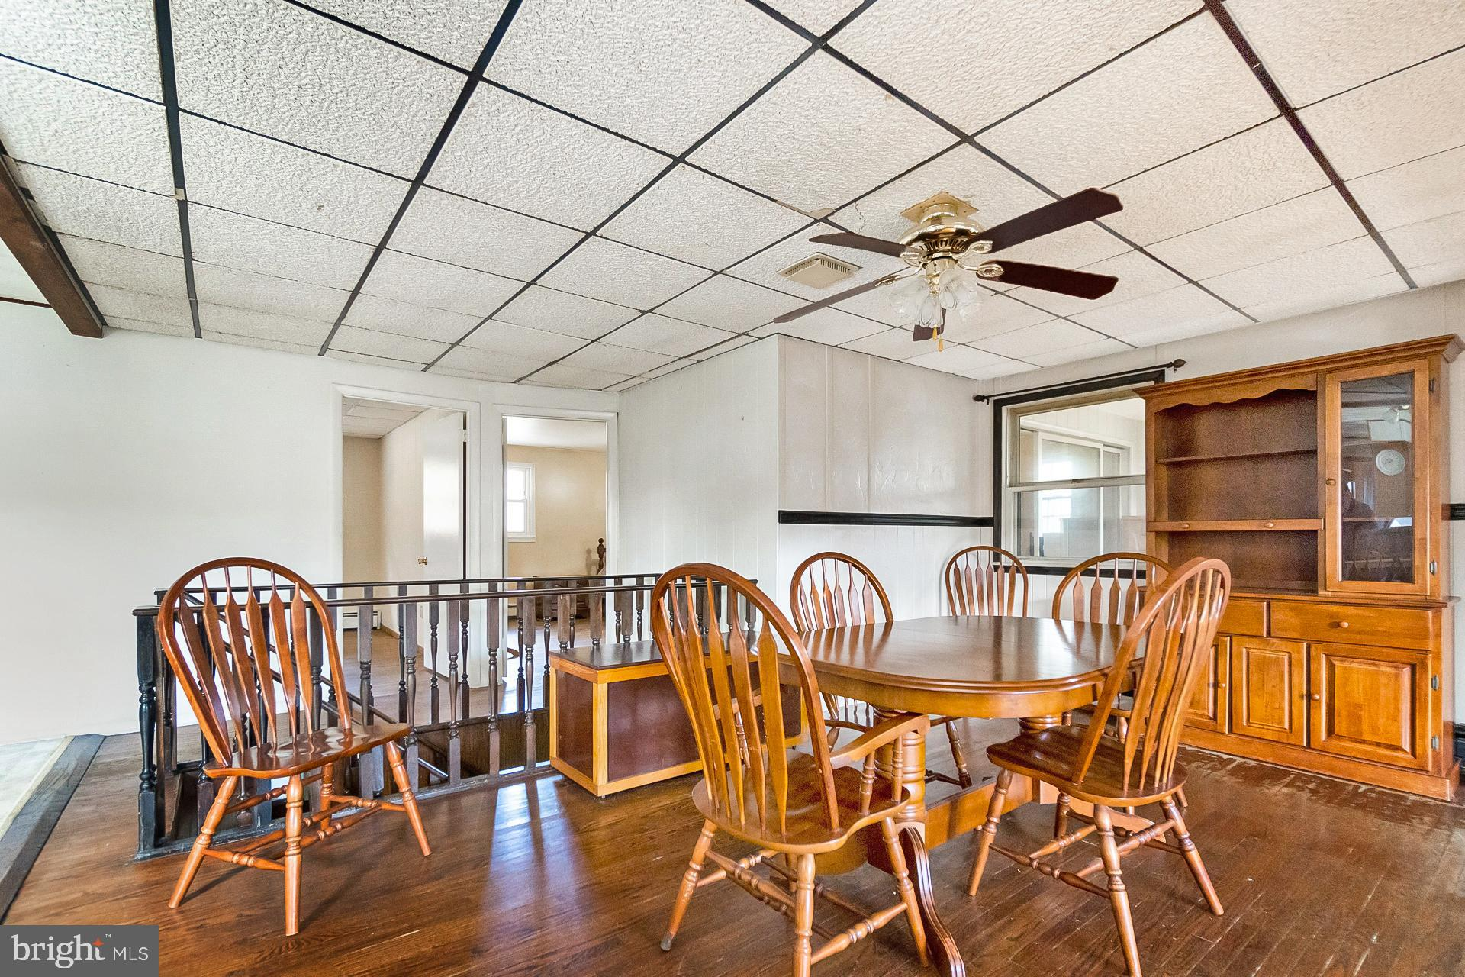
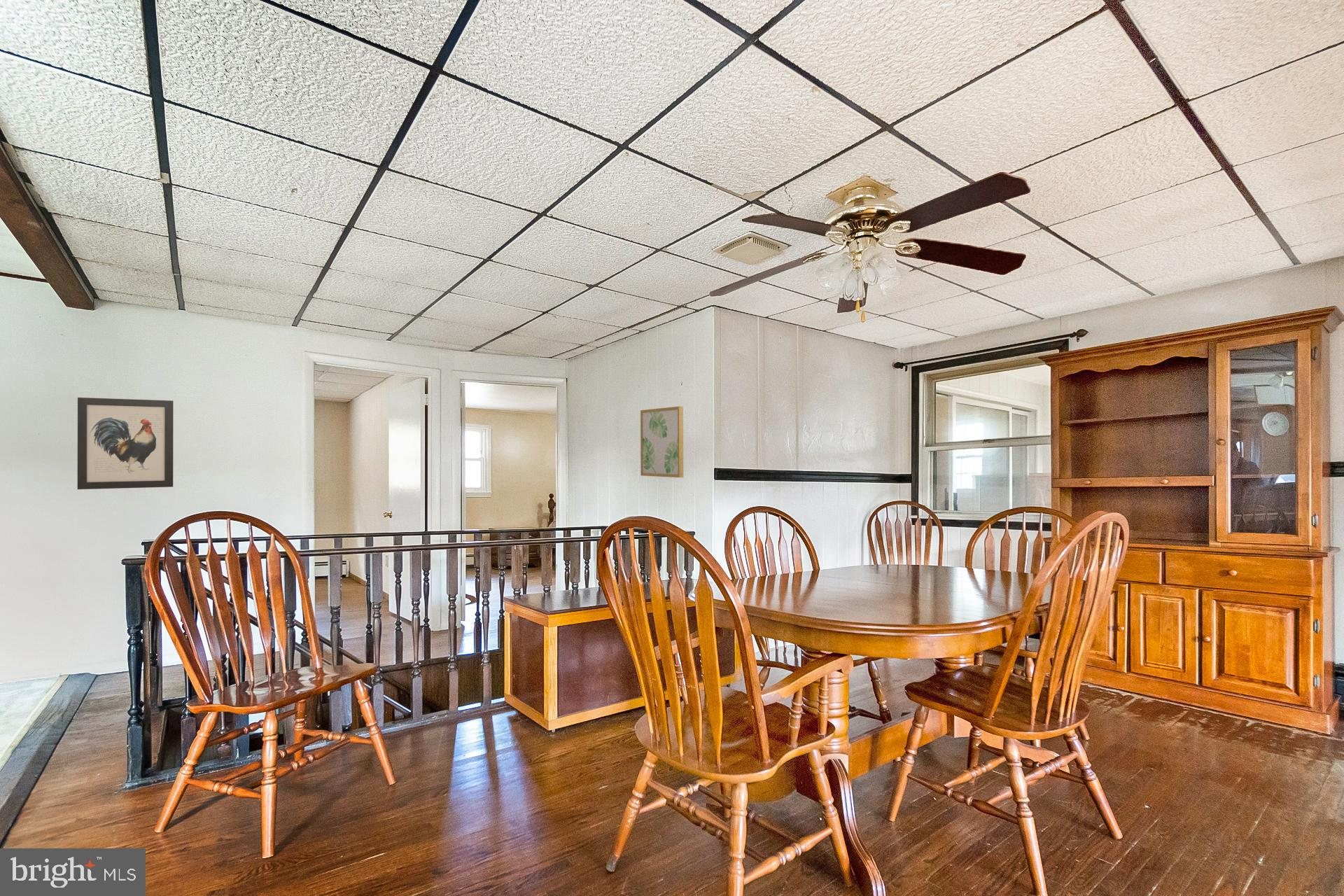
+ wall art (127, 443)
+ wall art (661, 442)
